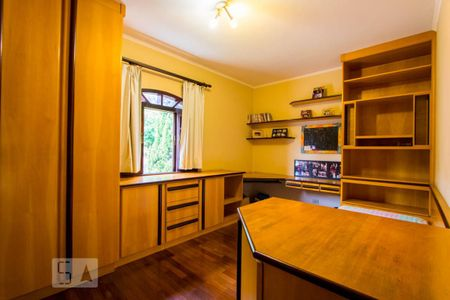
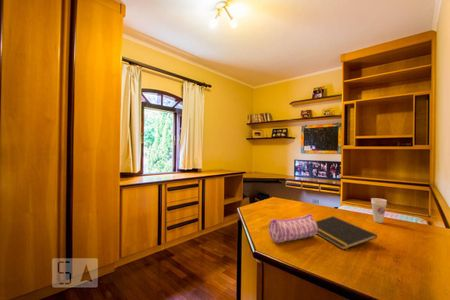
+ notepad (337, 230)
+ pencil case (293, 227)
+ cup (378, 210)
